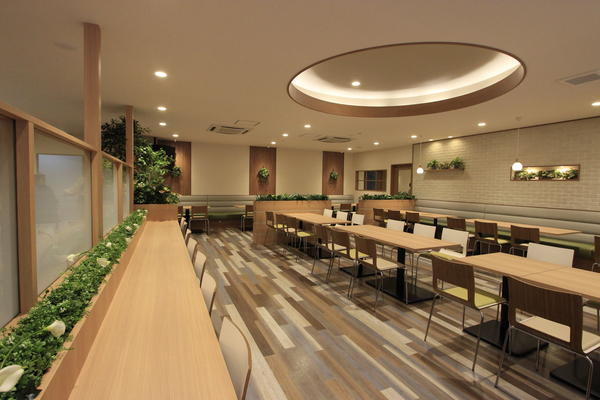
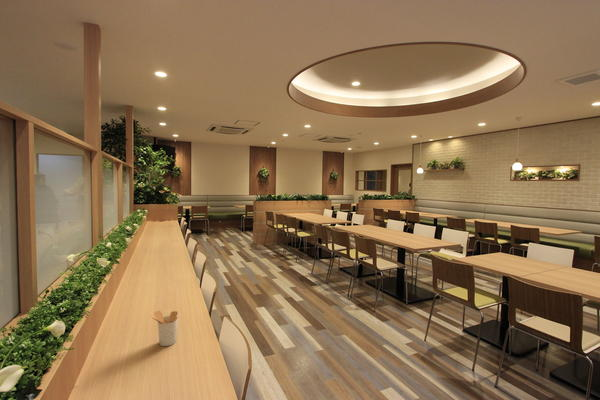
+ utensil holder (163, 327)
